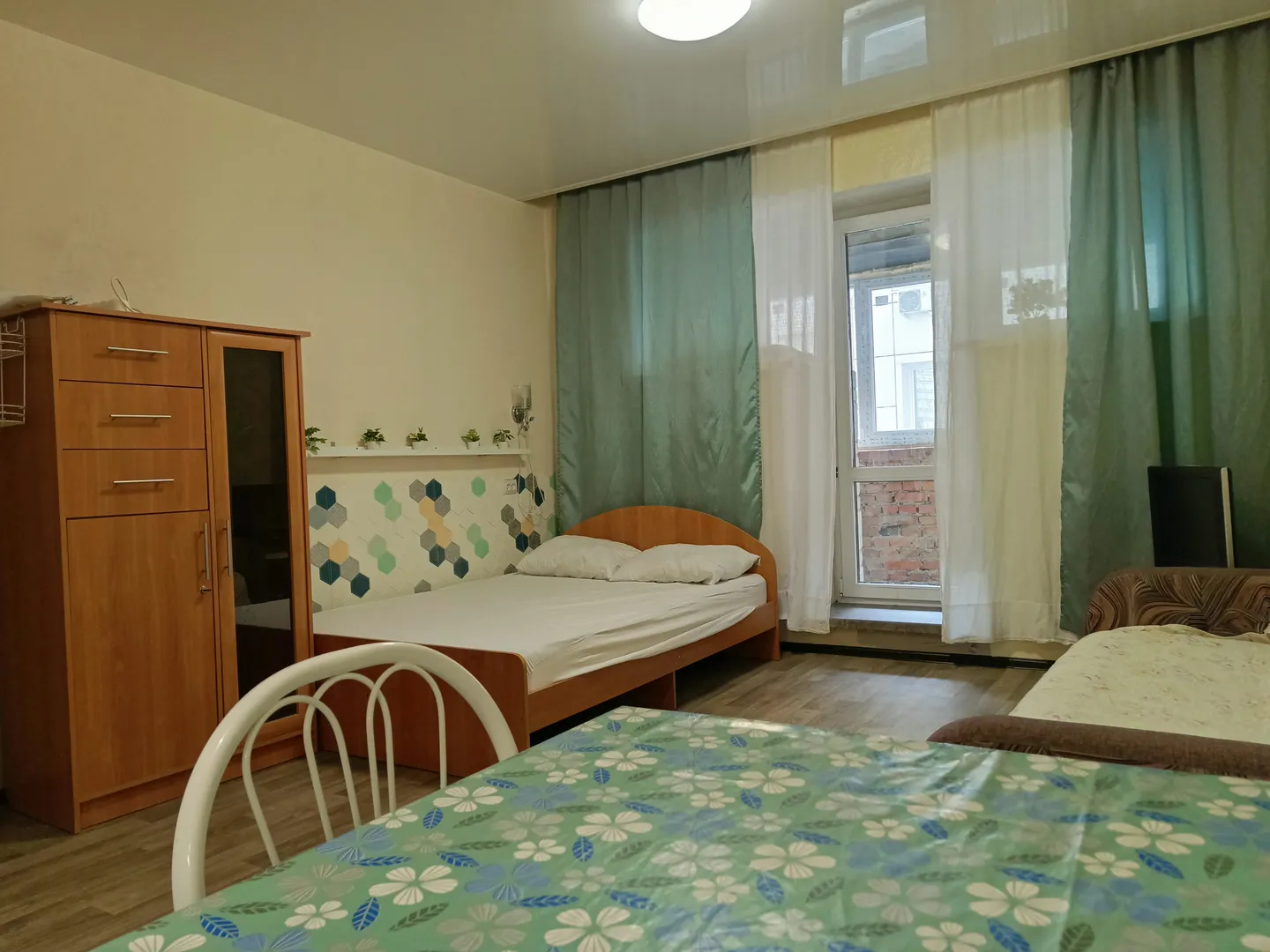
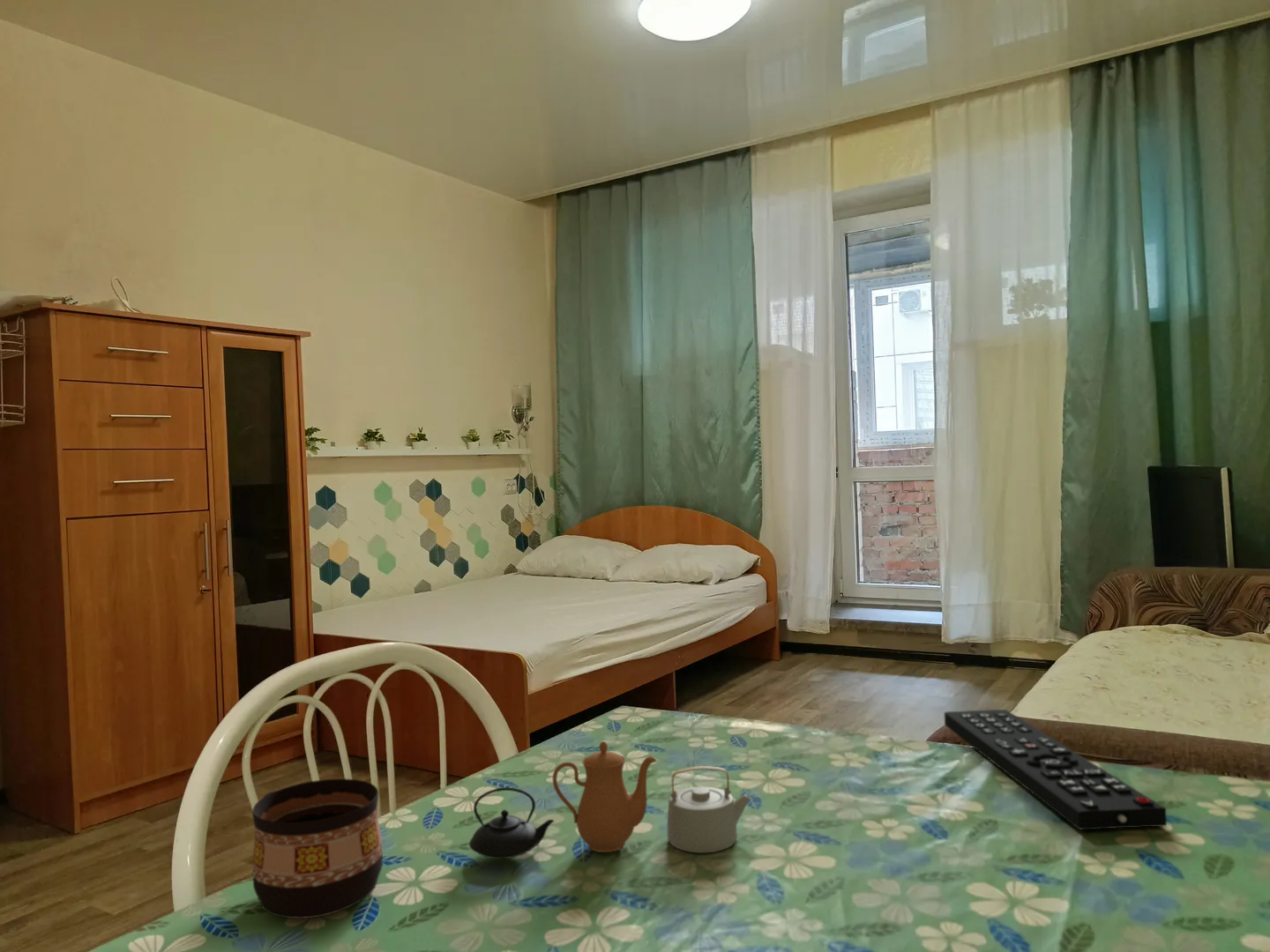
+ cup (318, 844)
+ remote control (1037, 757)
+ teapot (611, 792)
